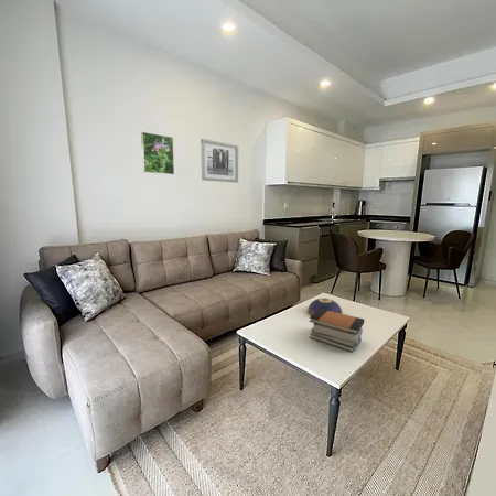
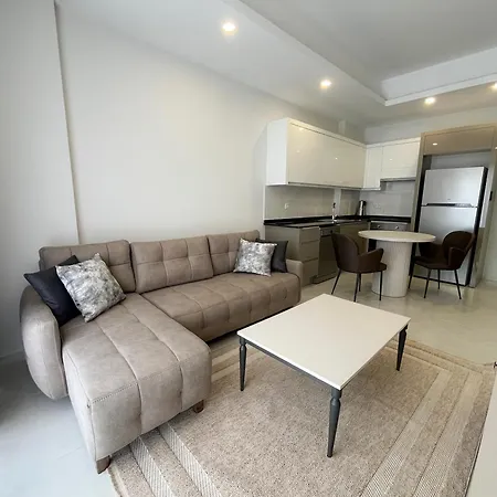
- wall art (220, 162)
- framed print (158, 154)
- decorative bowl (324, 305)
- book stack (336, 328)
